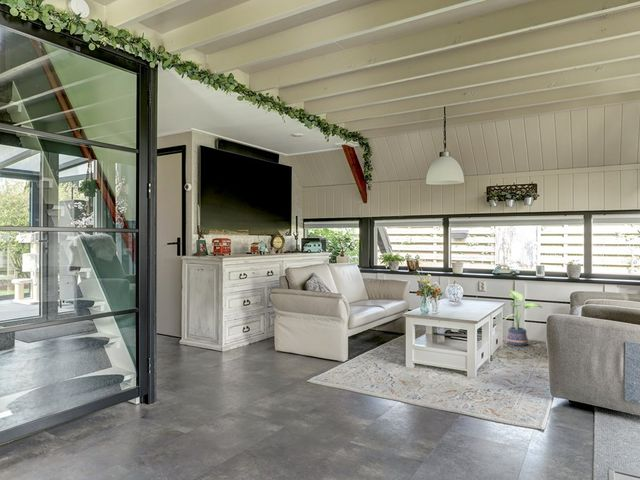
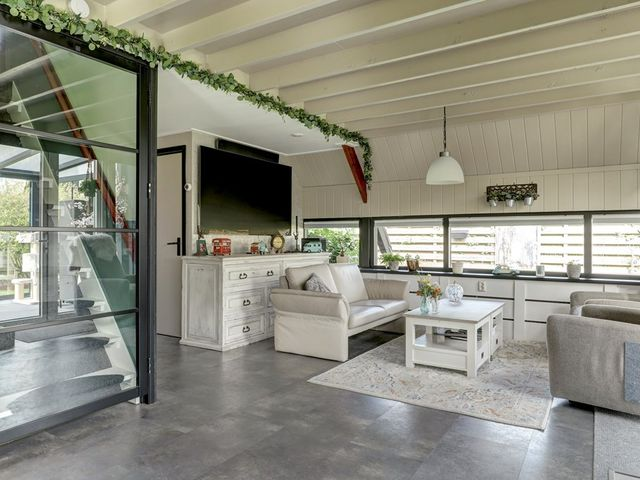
- potted plant (519, 318)
